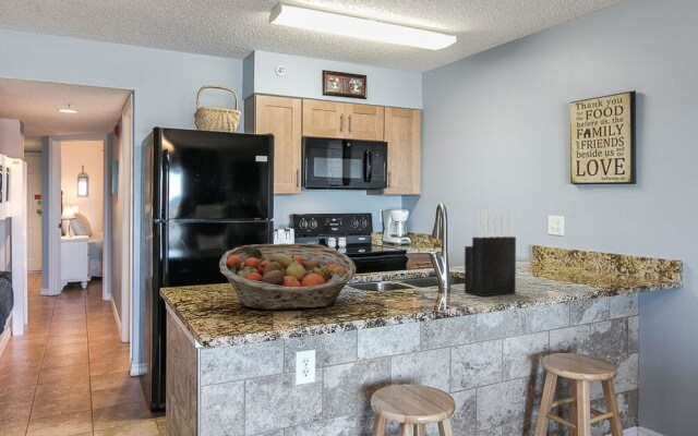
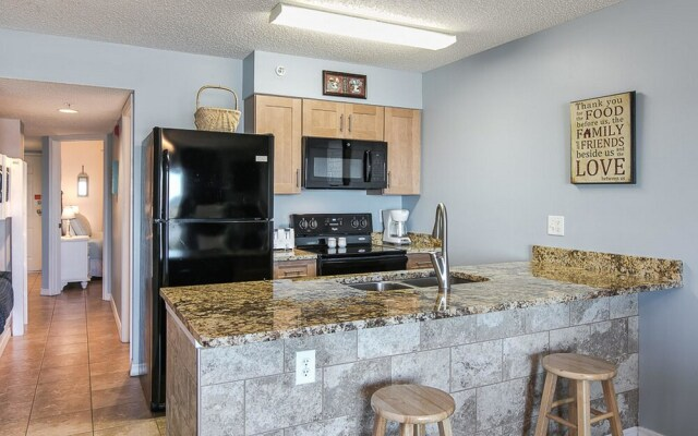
- fruit basket (288, 274)
- knife block (488, 251)
